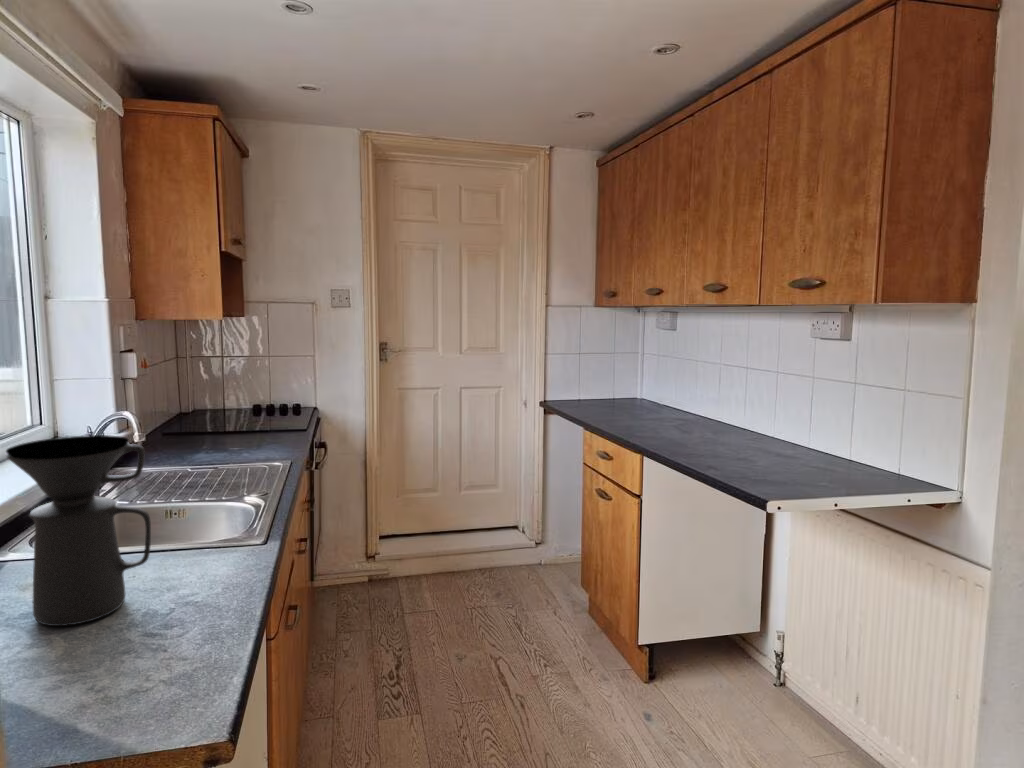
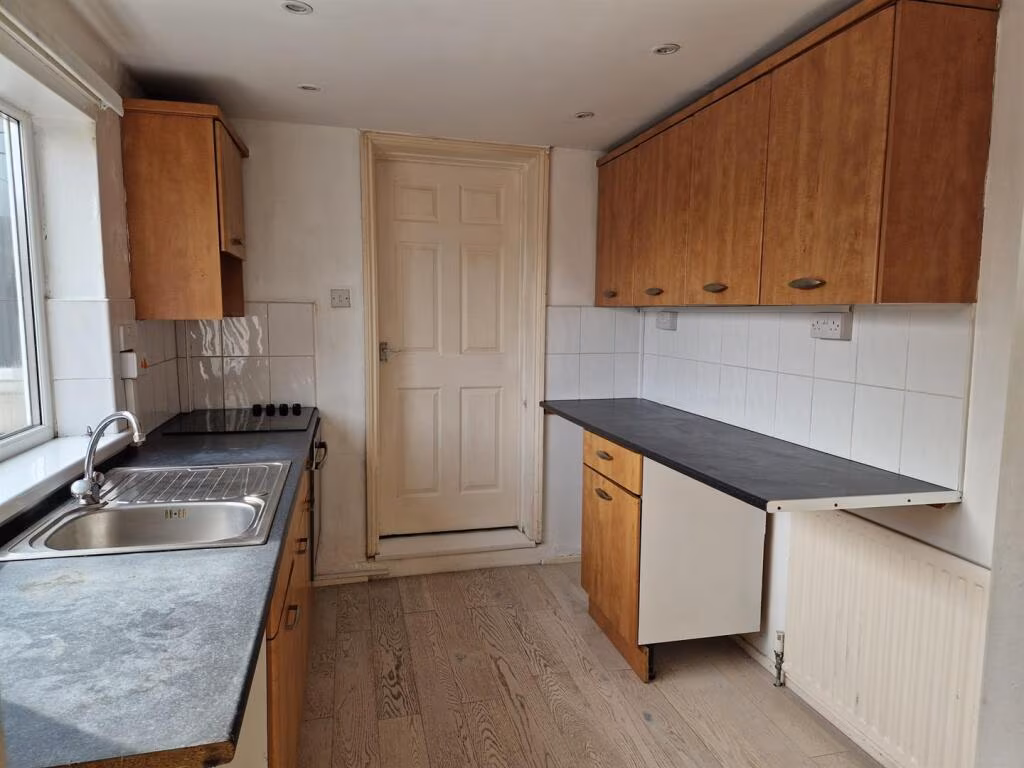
- coffee maker (75, 528)
